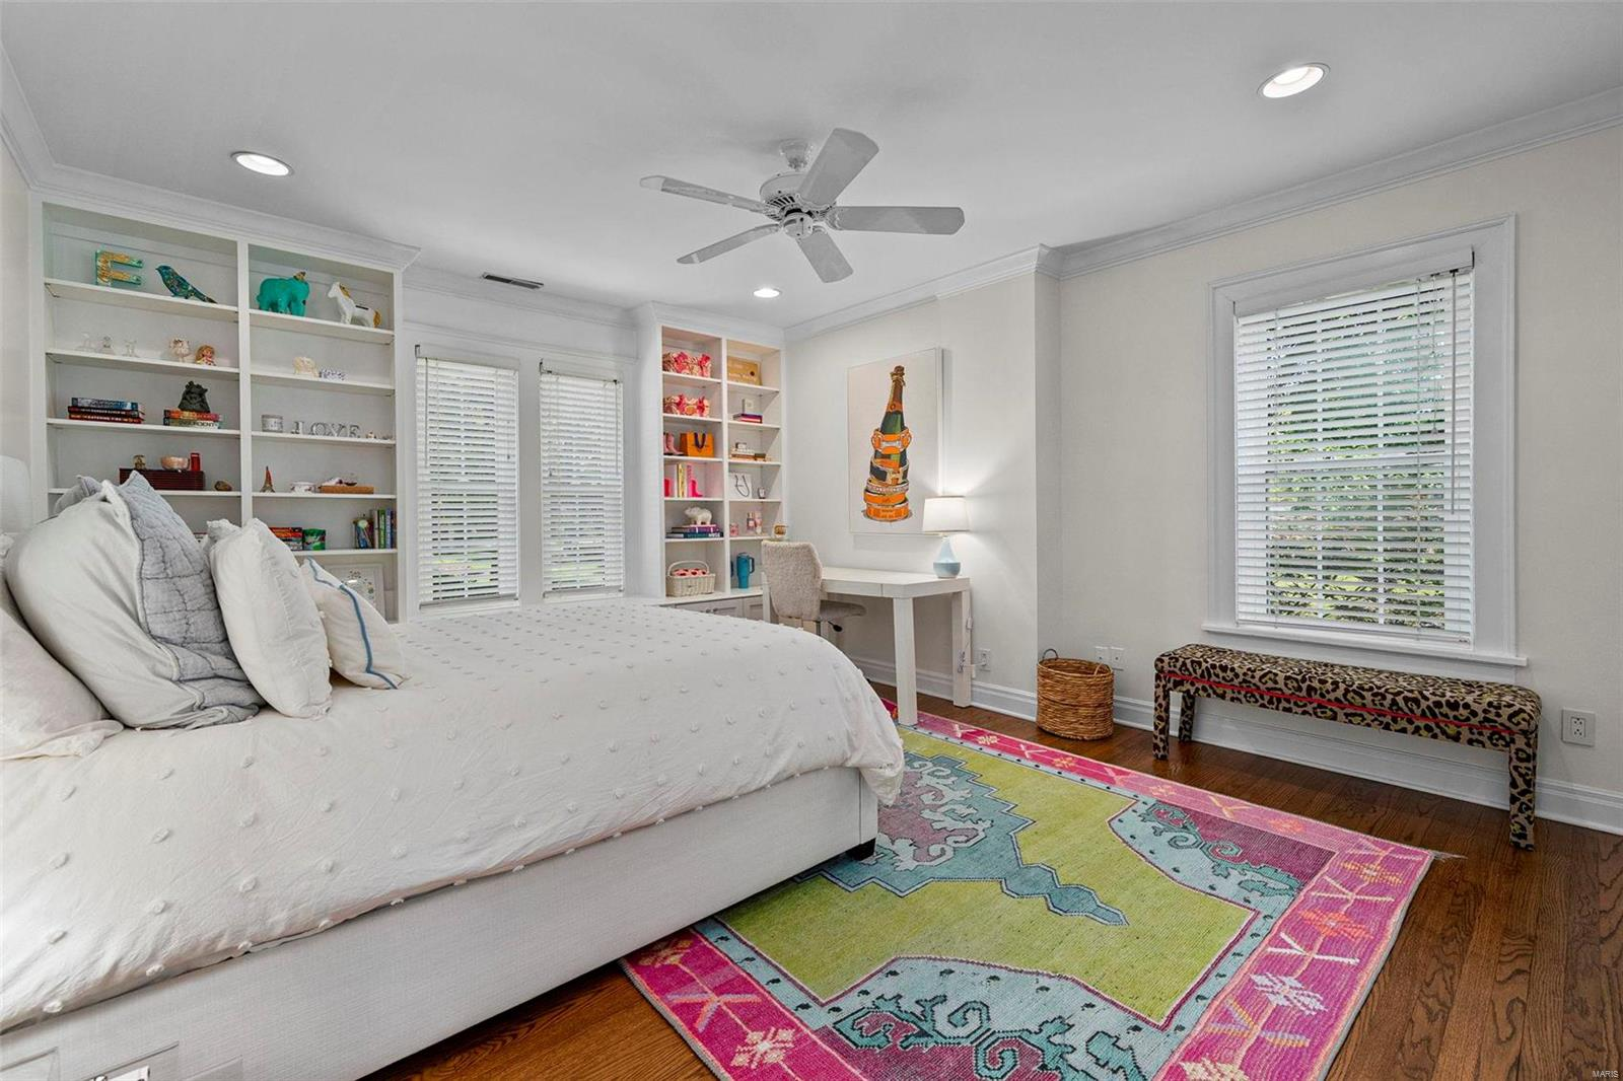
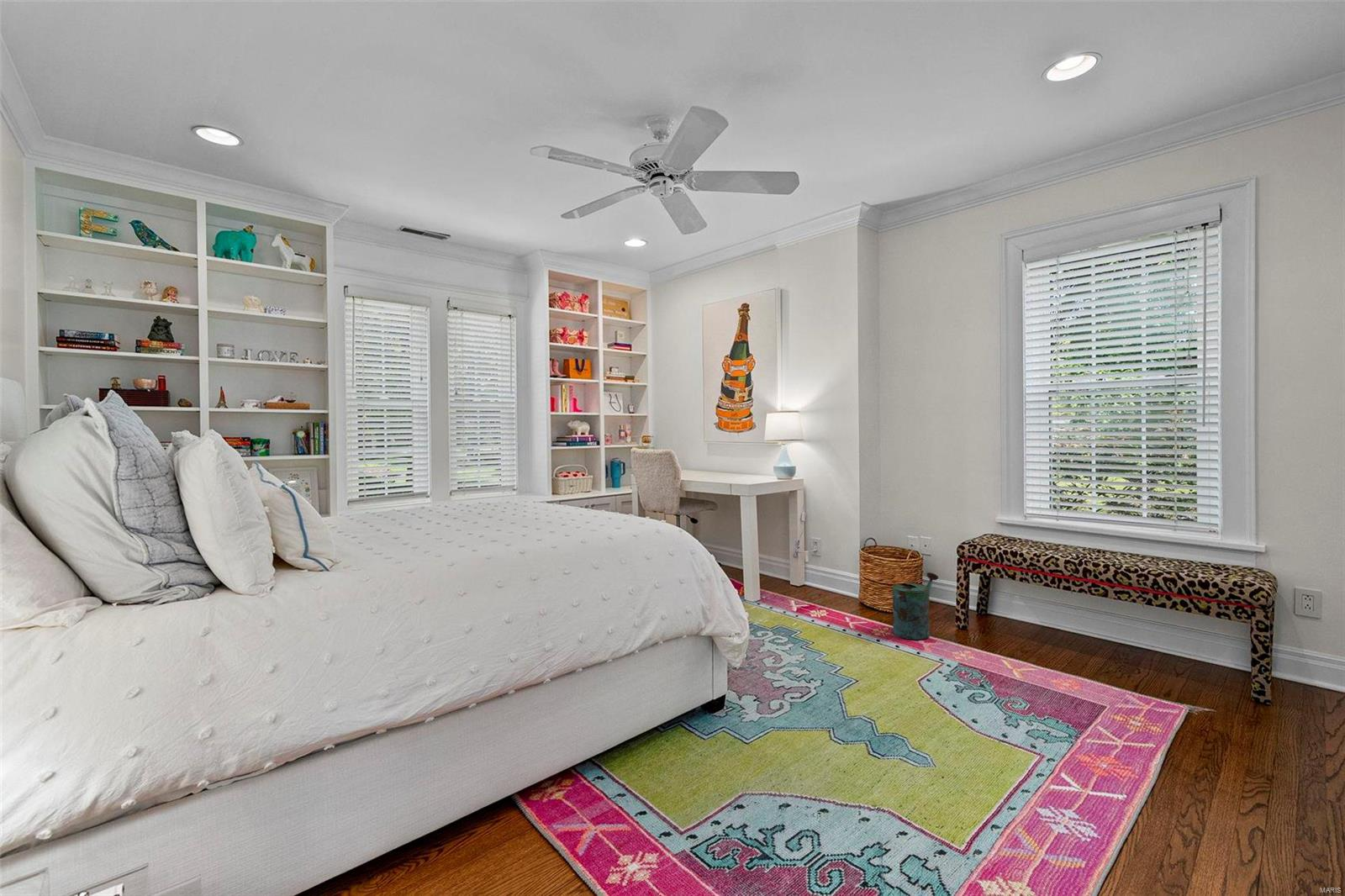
+ watering can (915, 604)
